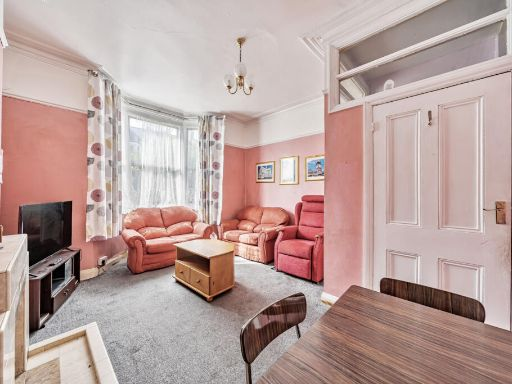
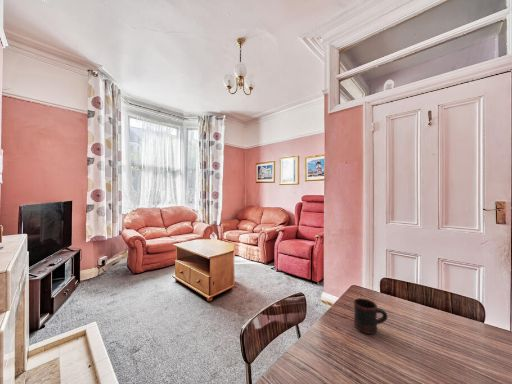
+ mug (370, 316)
